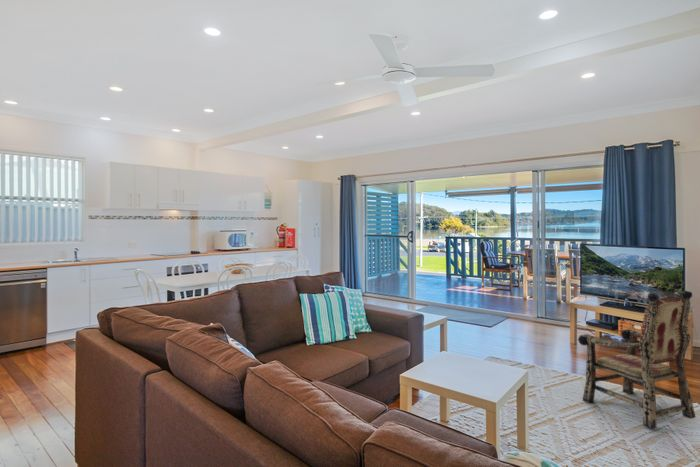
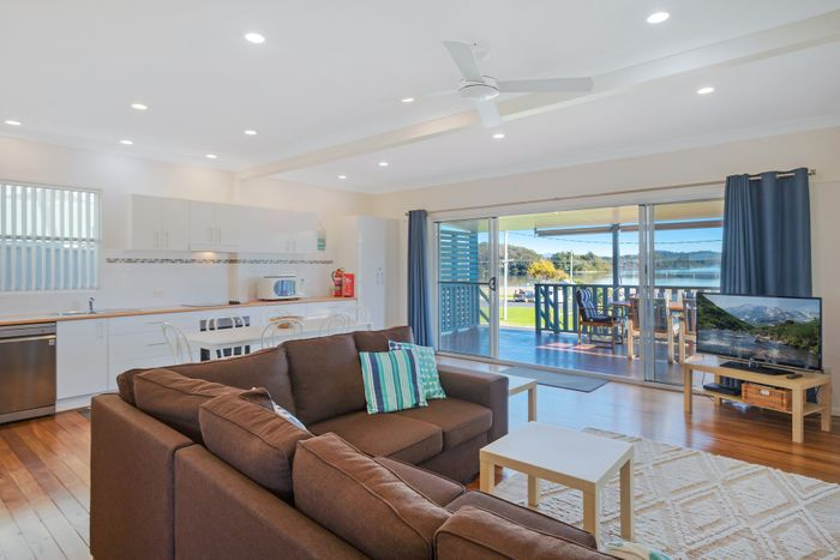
- armchair (636, 347)
